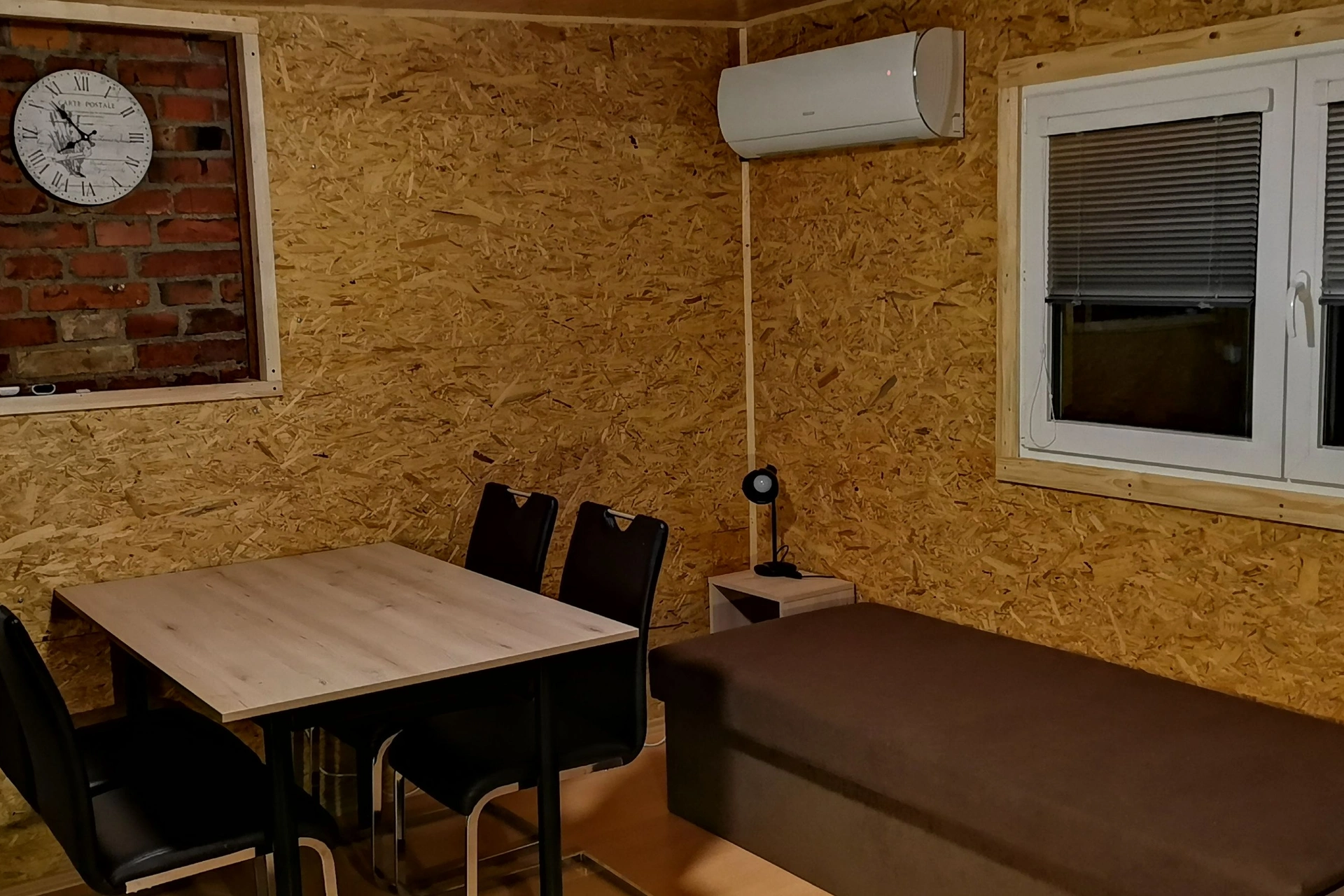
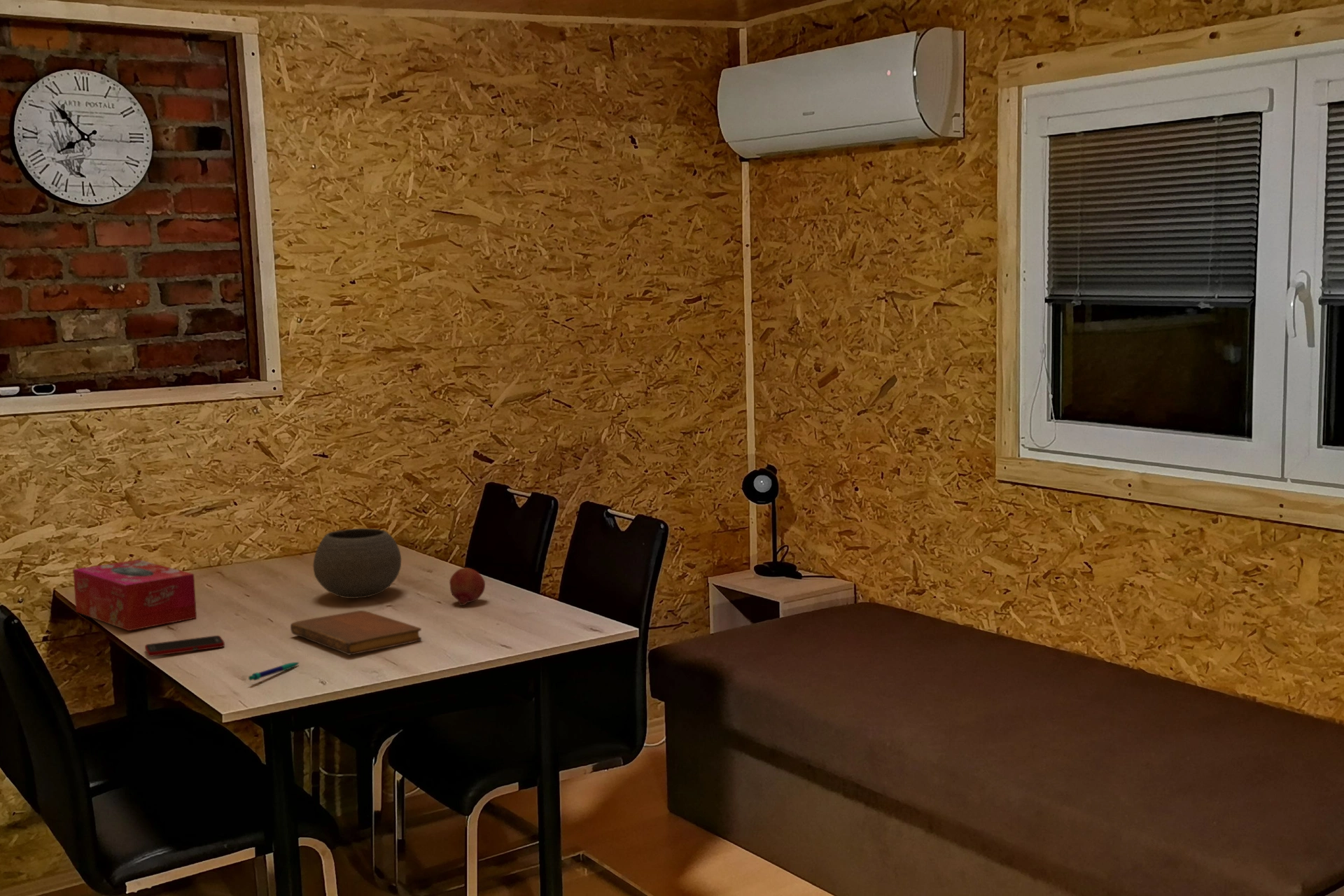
+ notebook (355, 631)
+ cell phone (185, 645)
+ fruit (467, 585)
+ tissue box (134, 593)
+ pen (276, 669)
+ bowl (358, 564)
